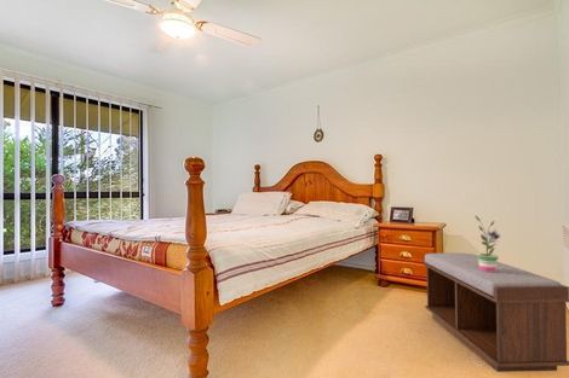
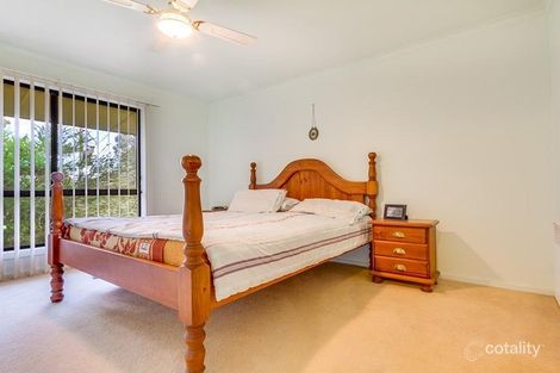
- bench (481, 301)
- potted plant (492, 242)
